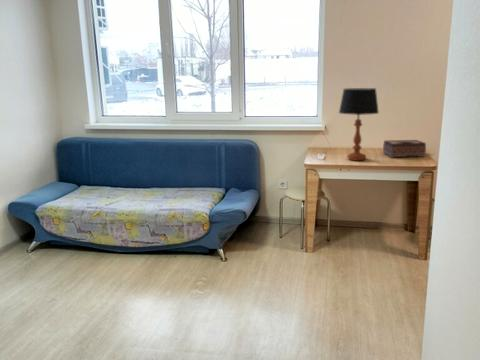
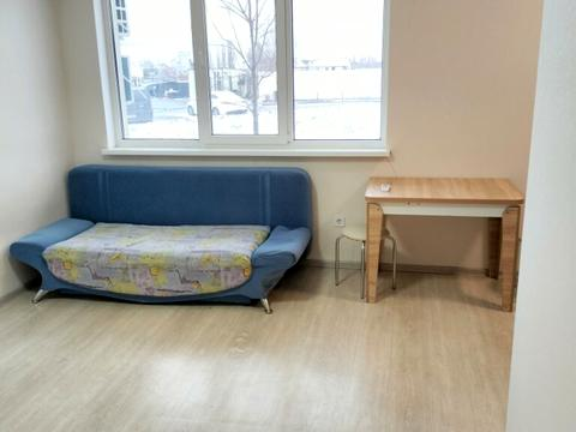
- tissue box (403, 148)
- table lamp (358, 124)
